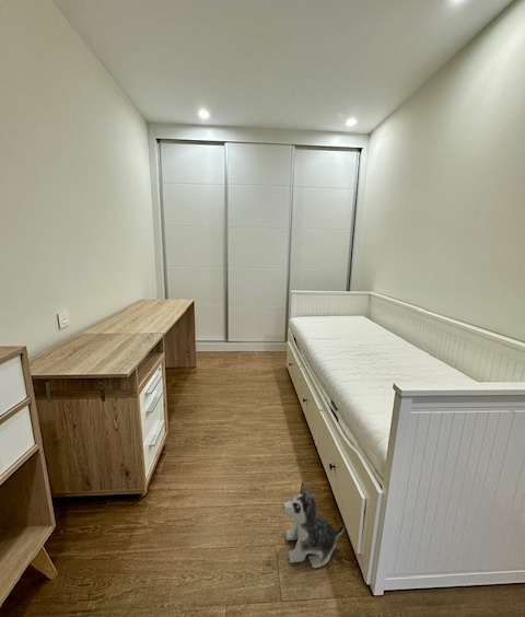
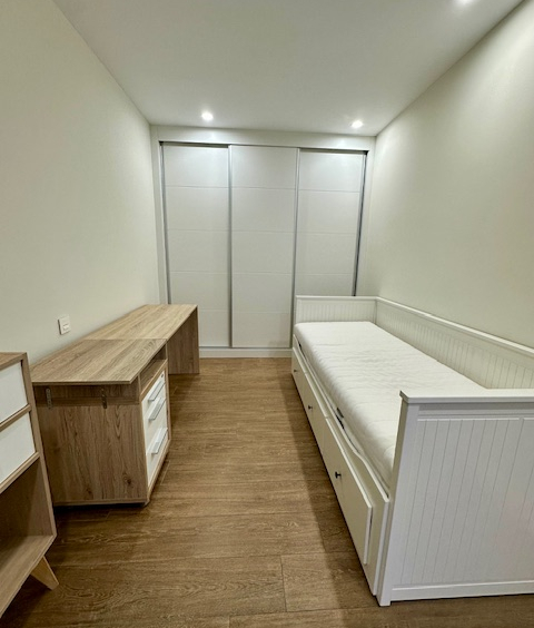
- plush toy (314, 519)
